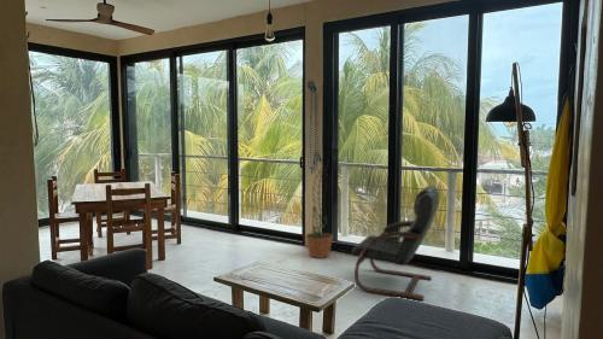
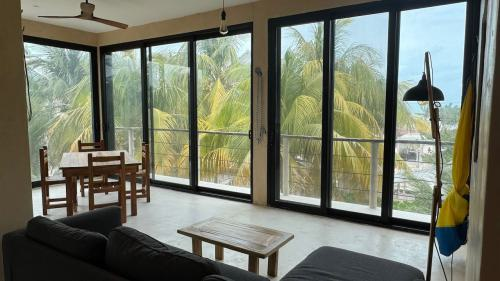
- armchair (394, 234)
- decorative plant (320, 210)
